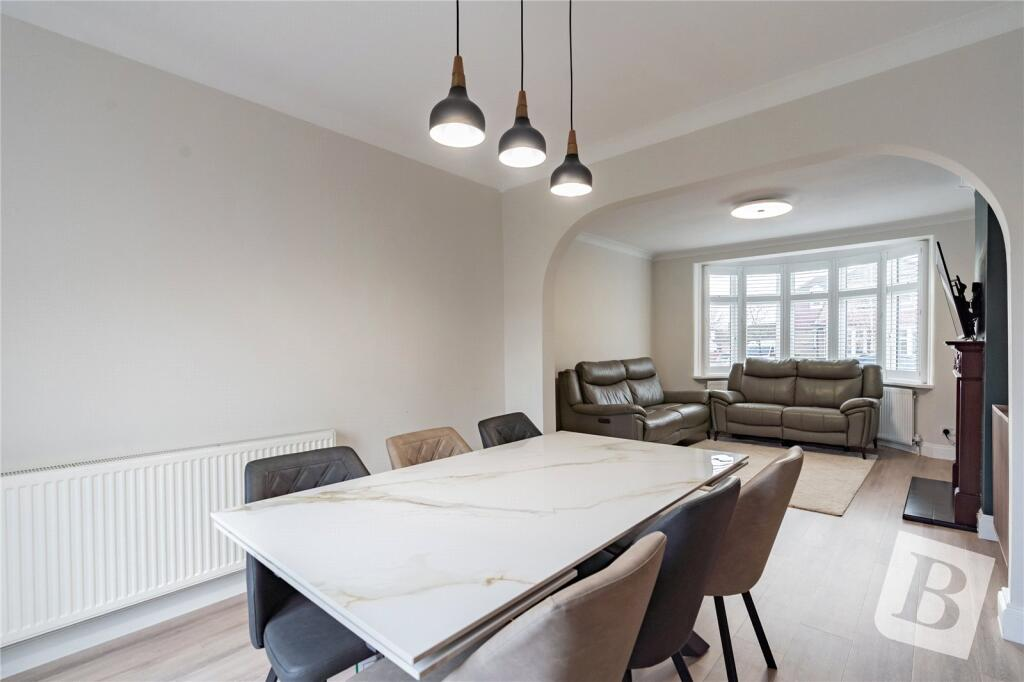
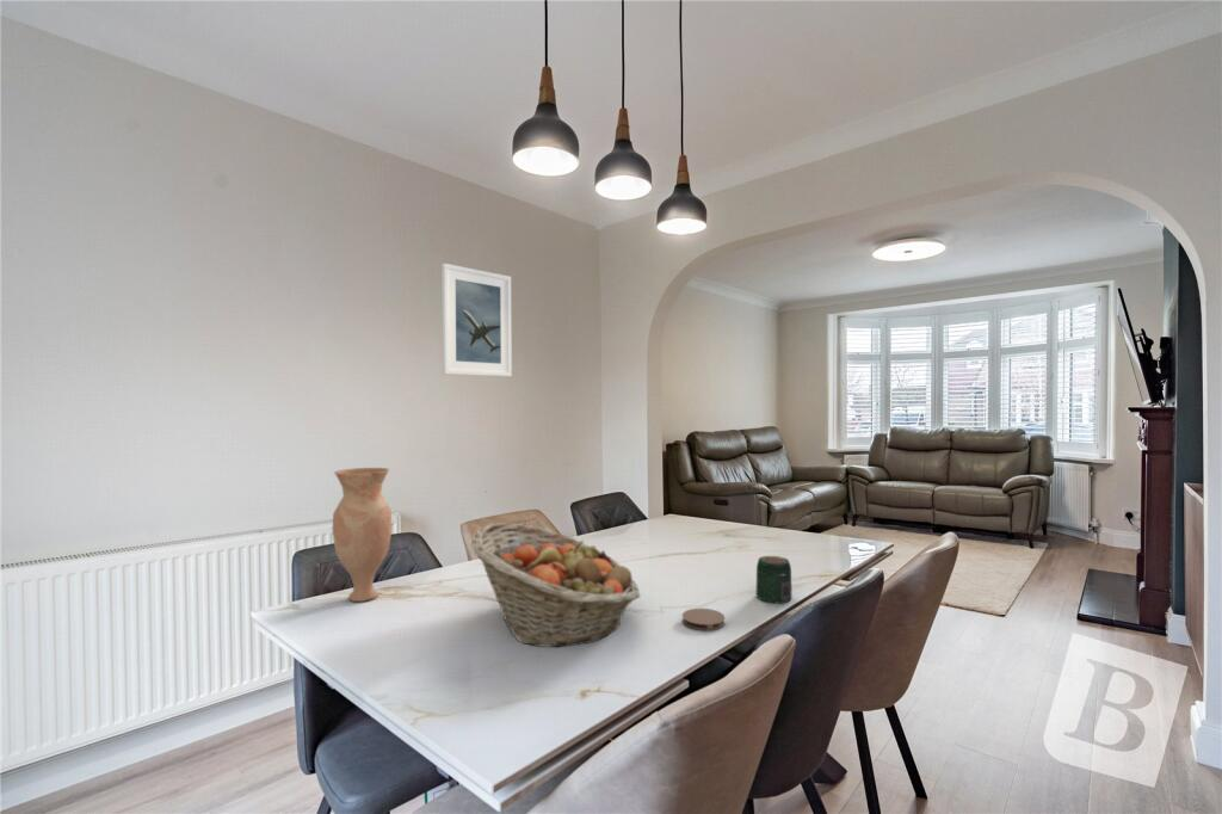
+ vase (363, 534)
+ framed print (477, 322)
+ coaster (703, 618)
+ jar (773, 578)
+ fruit basket (555, 574)
